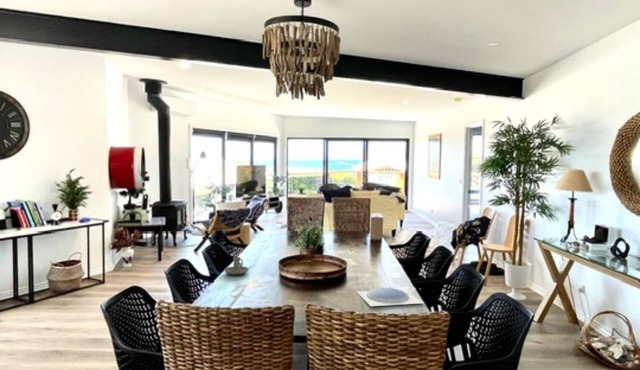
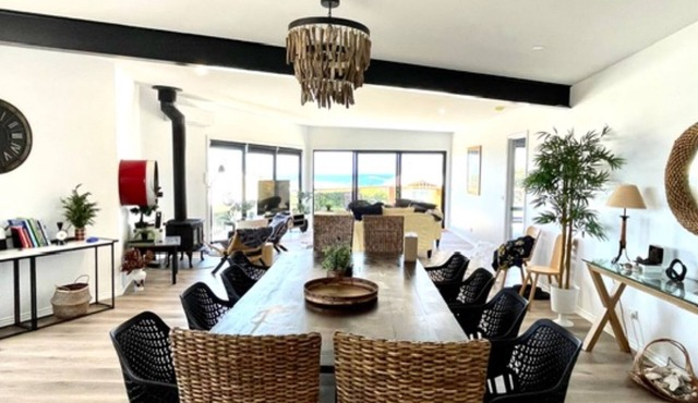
- candle holder (237, 264)
- plate (387, 293)
